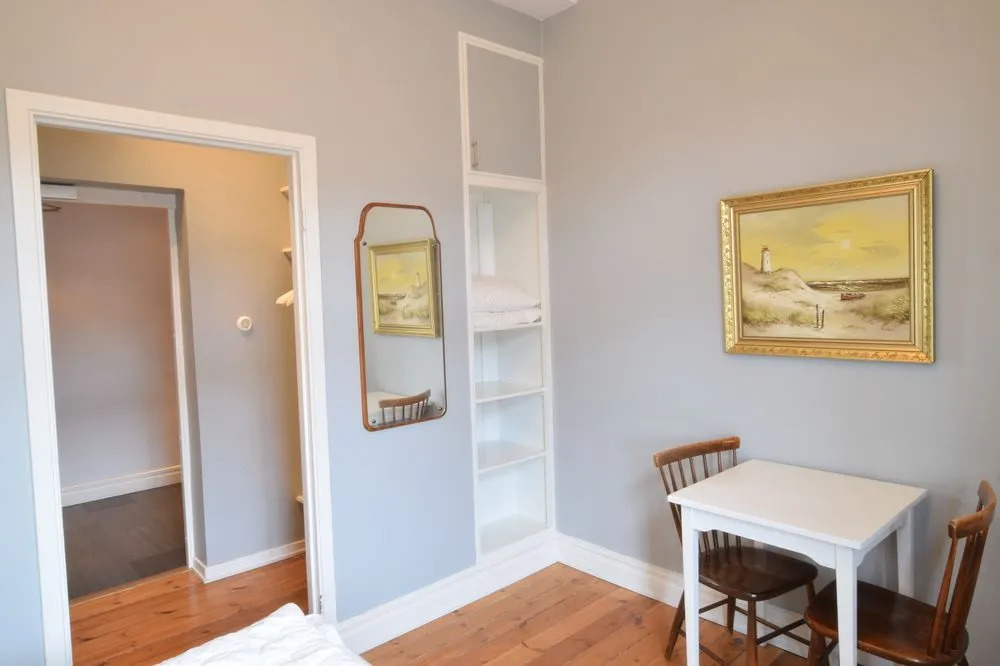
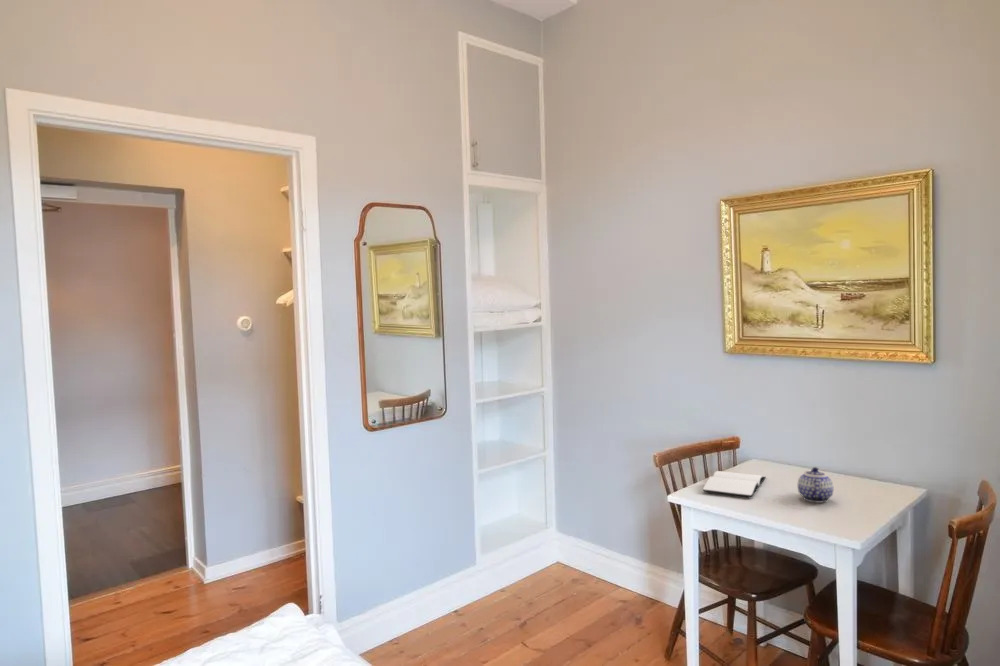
+ teapot (815, 483)
+ book (735, 480)
